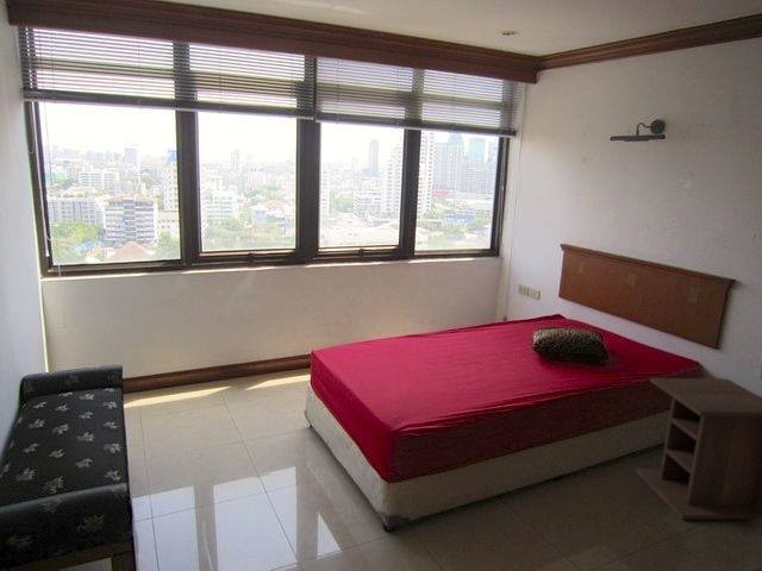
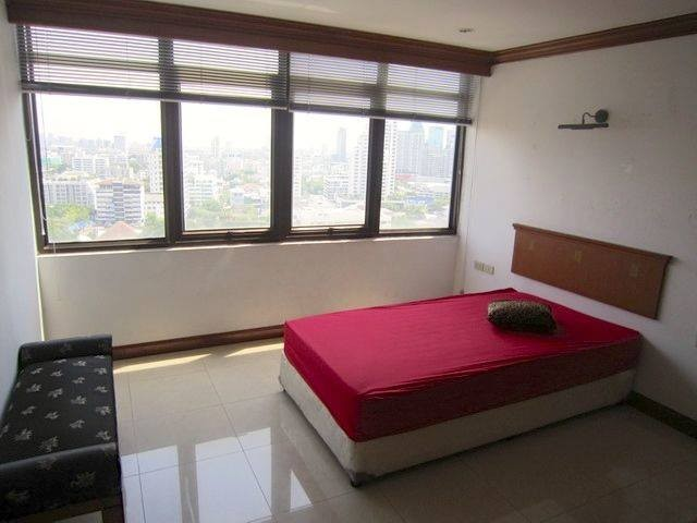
- nightstand (706, 445)
